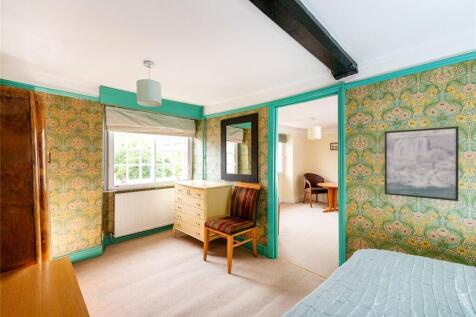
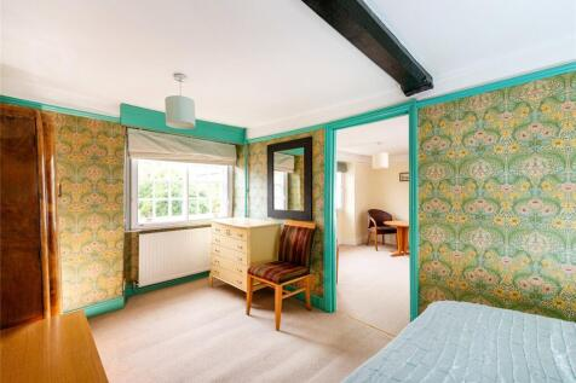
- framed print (418, 163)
